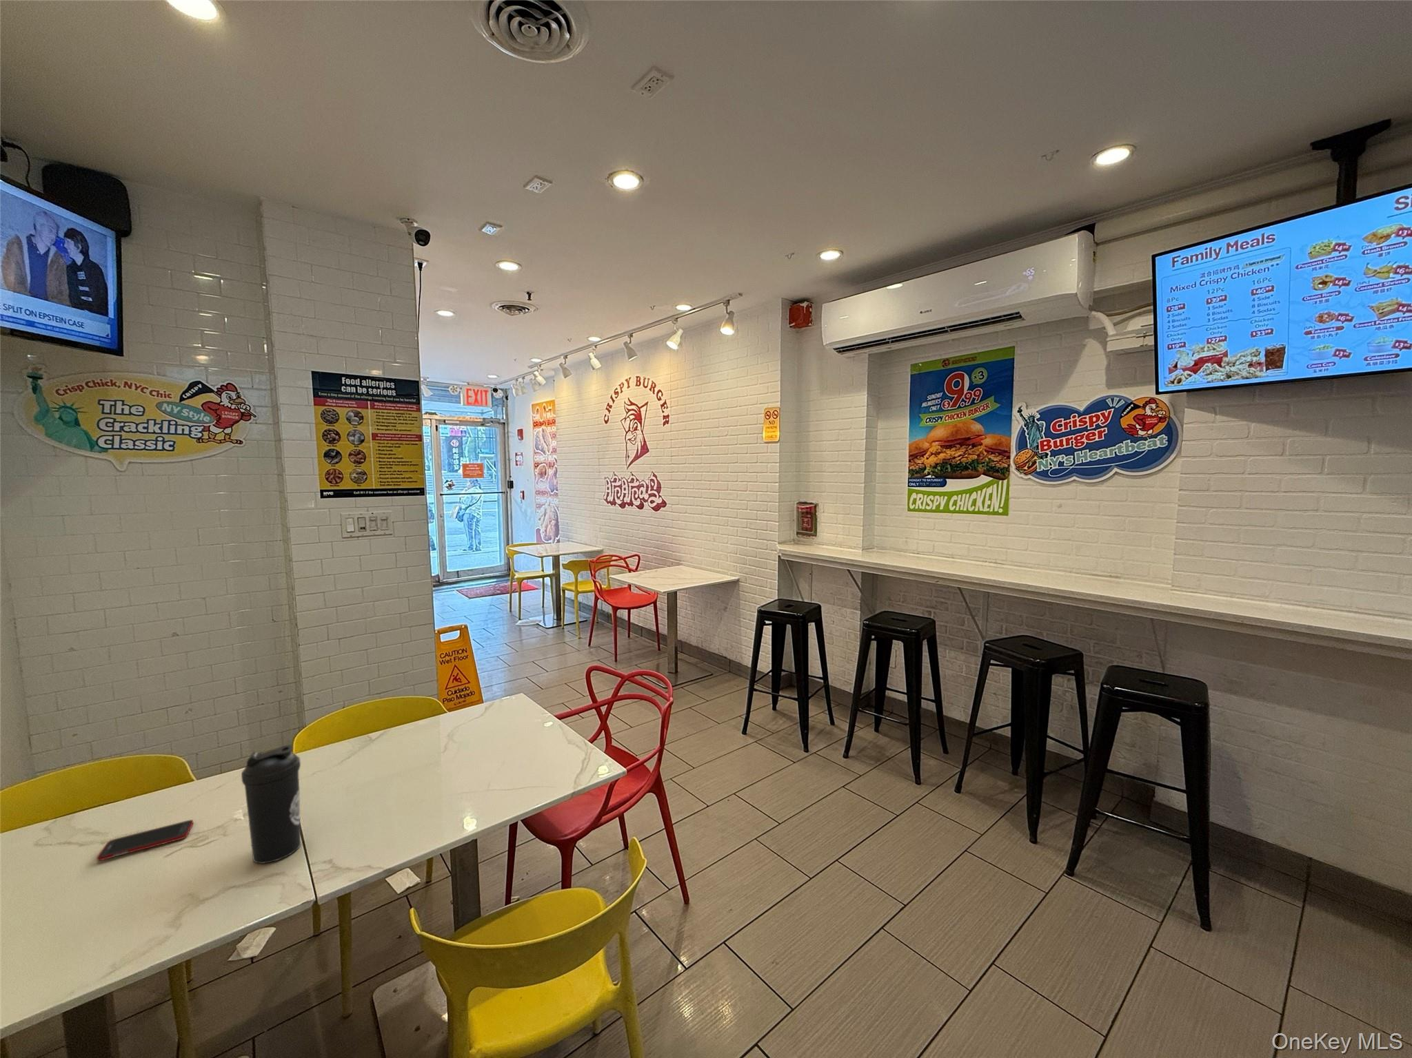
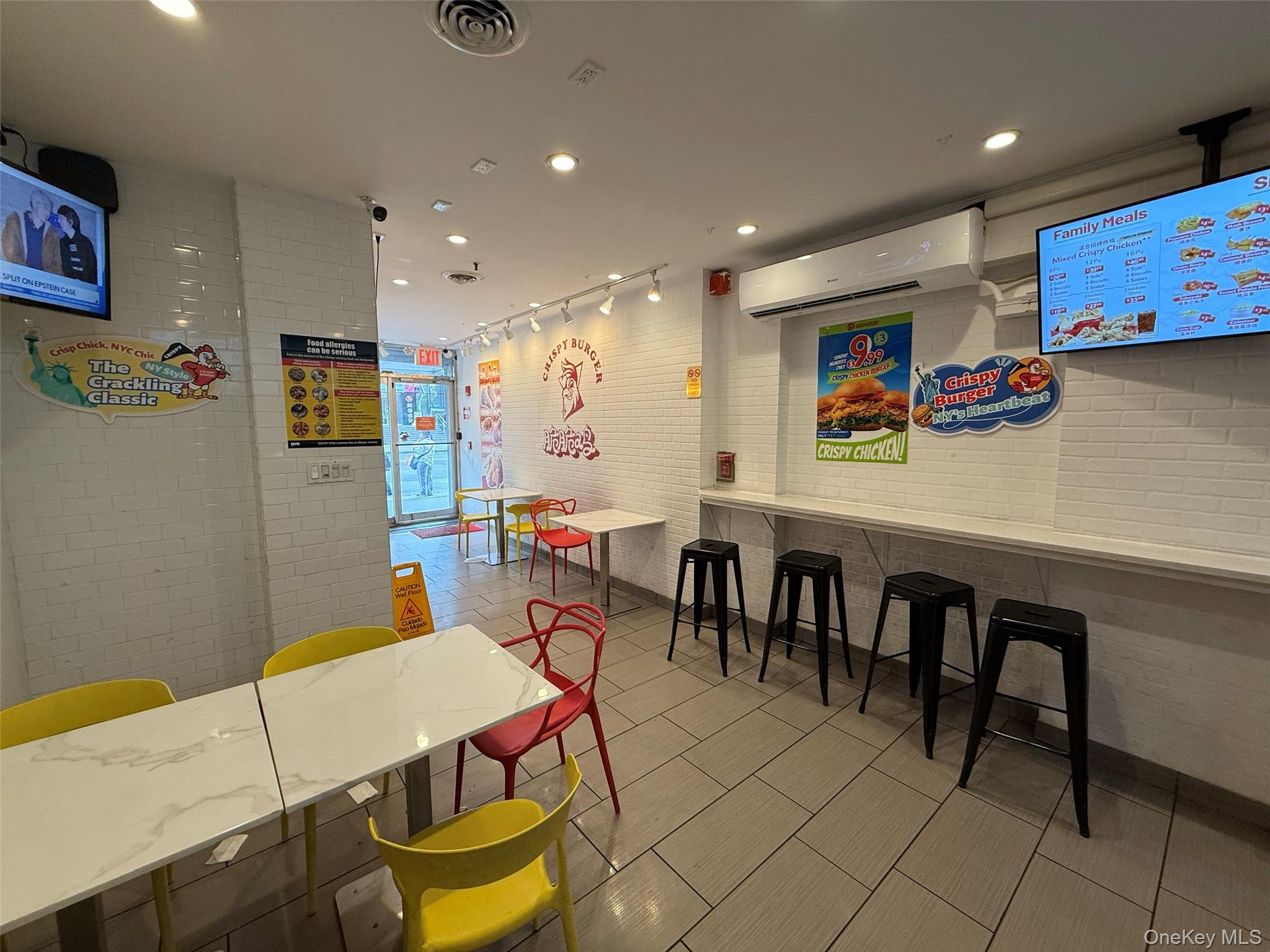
- cell phone (148, 839)
- water bottle (274, 801)
